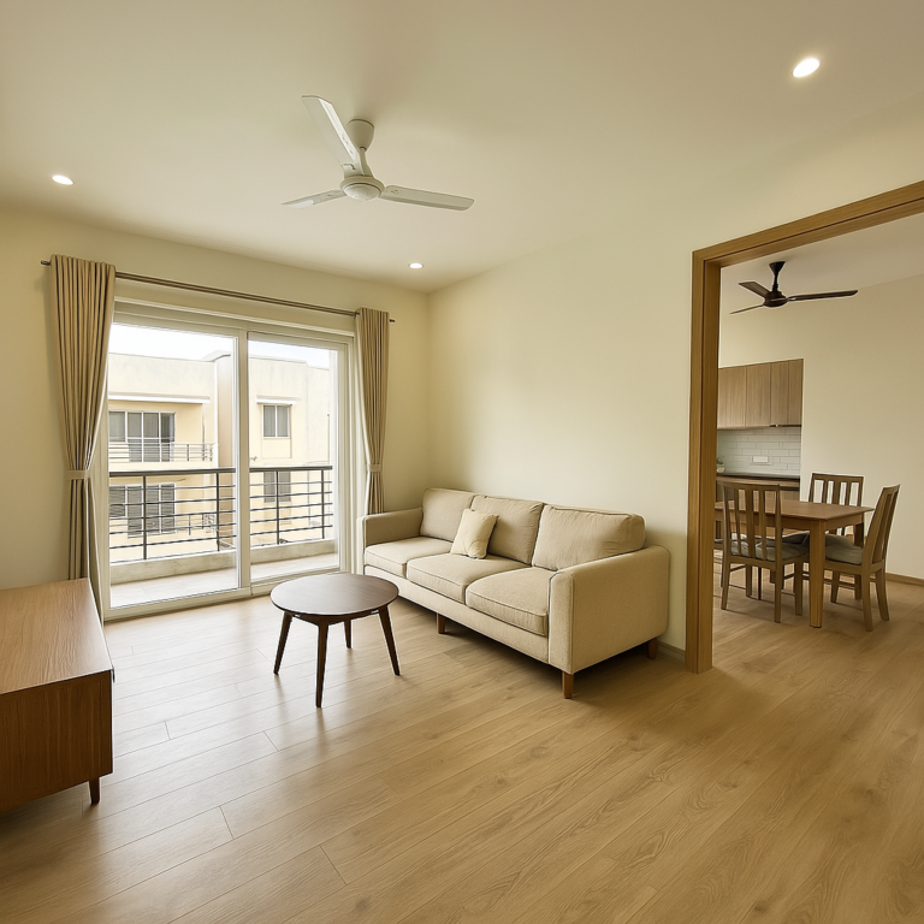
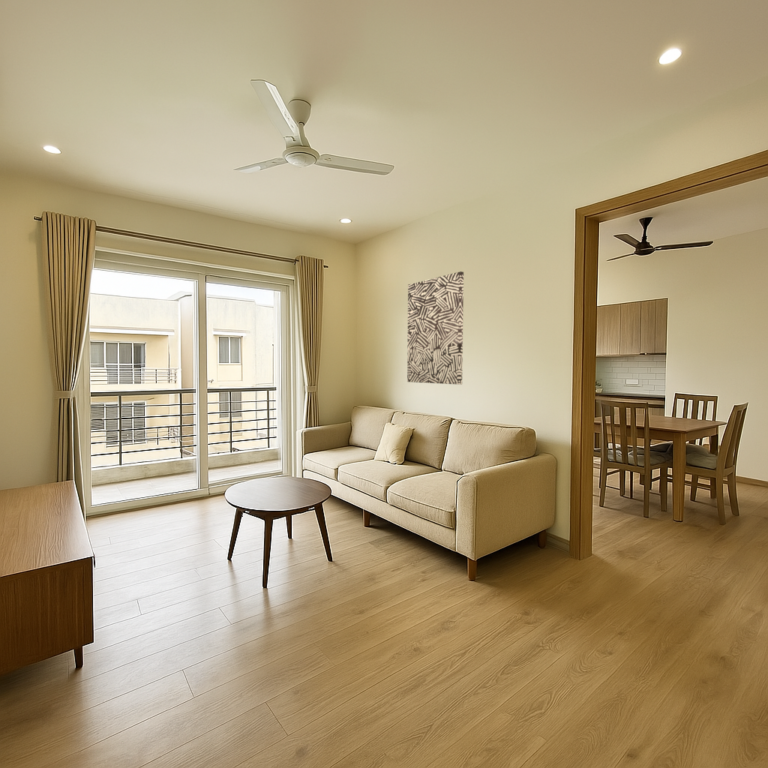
+ wall art (433, 331)
